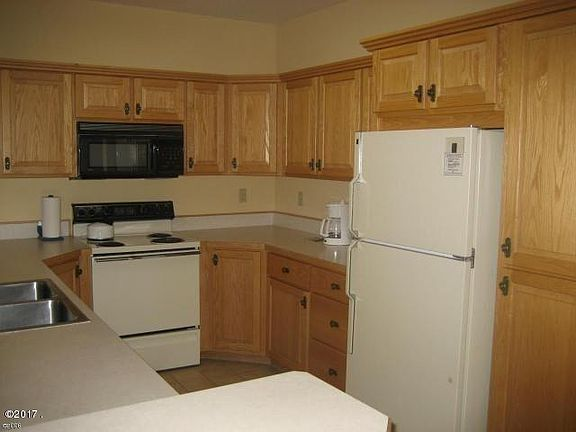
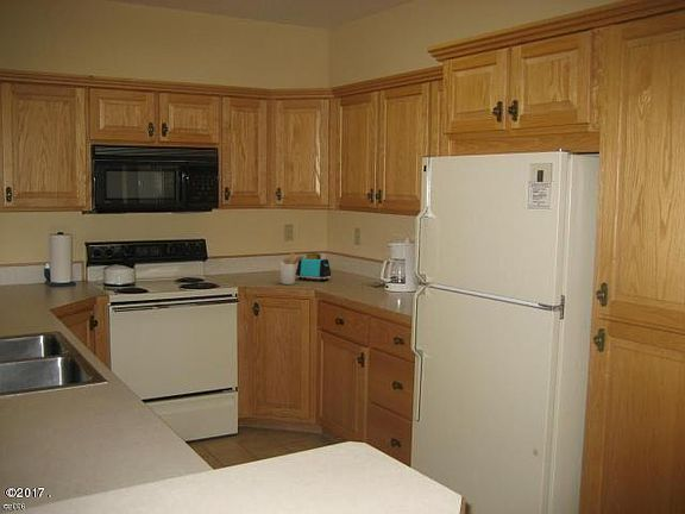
+ utensil holder (291, 268)
+ toaster (313, 267)
